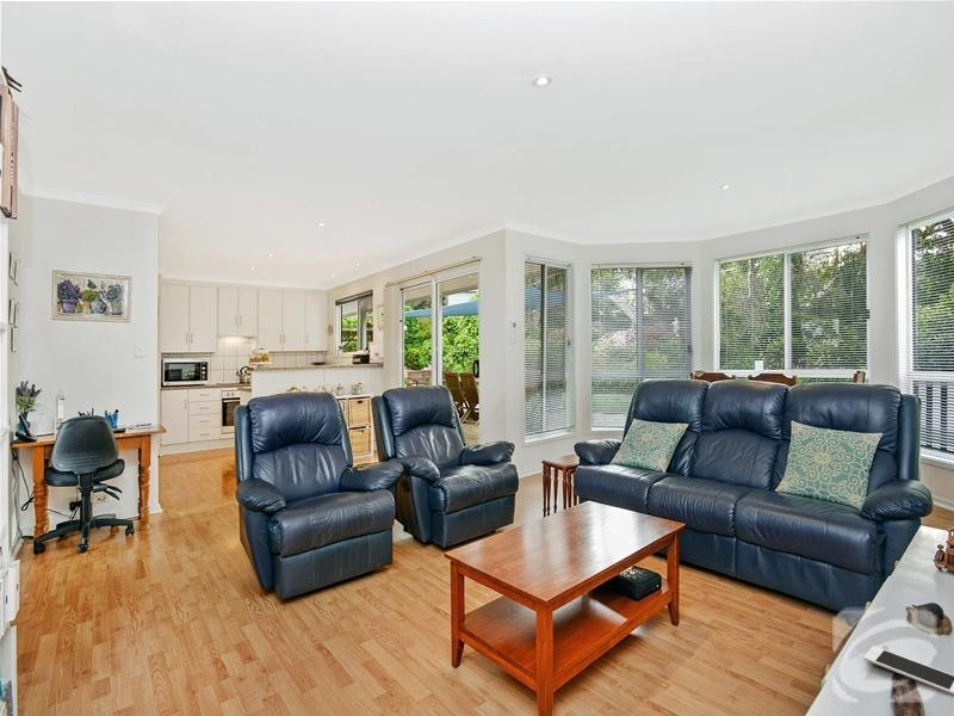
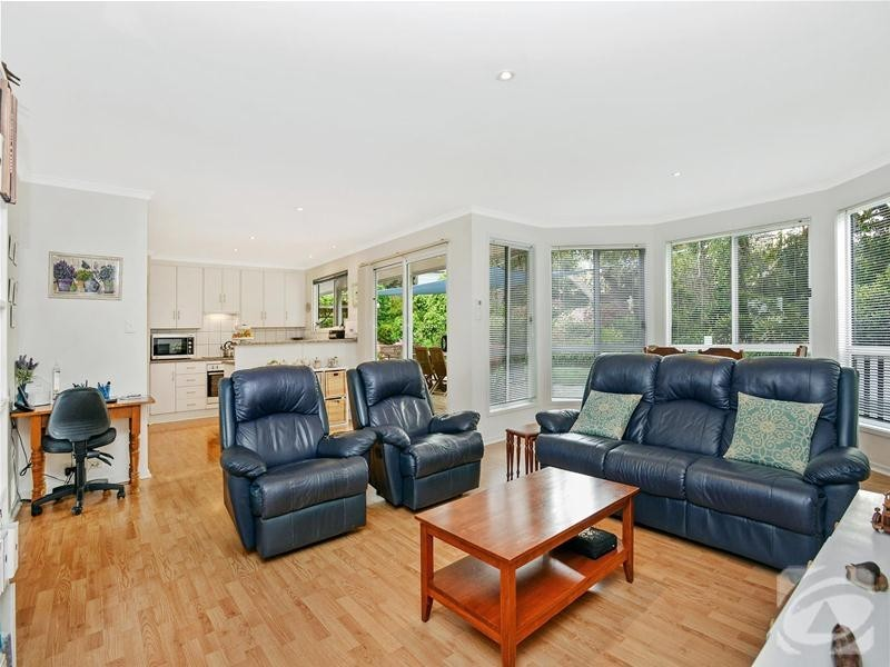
- cell phone (912, 668)
